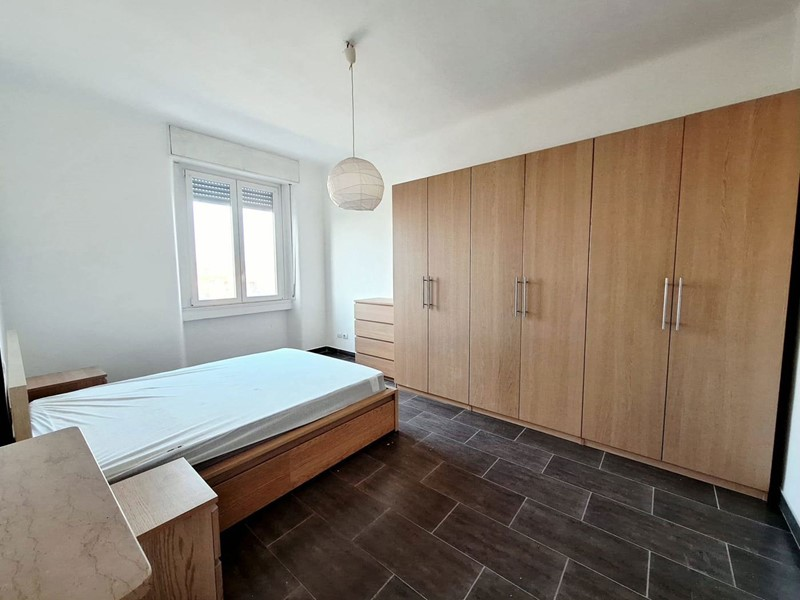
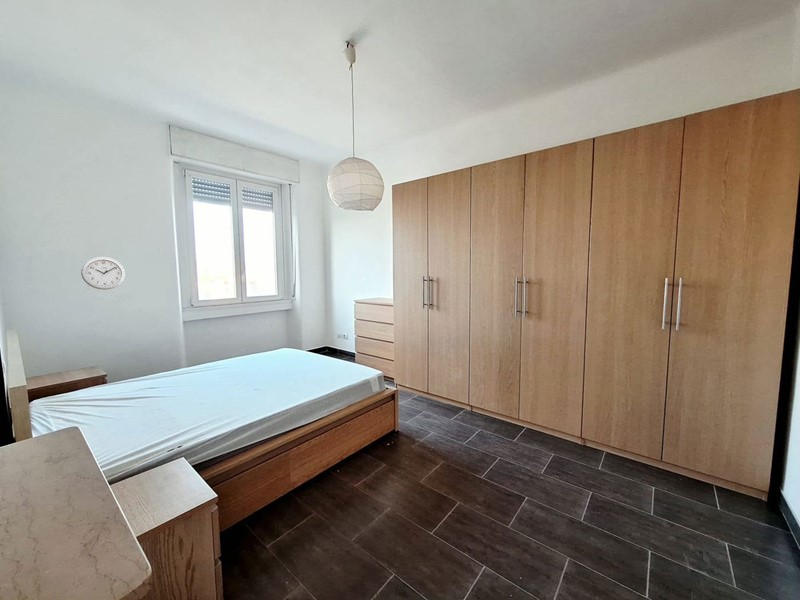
+ wall clock (104, 273)
